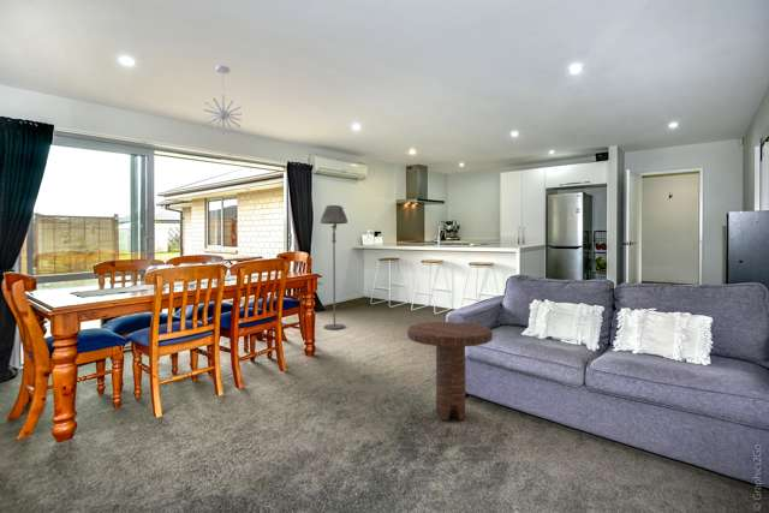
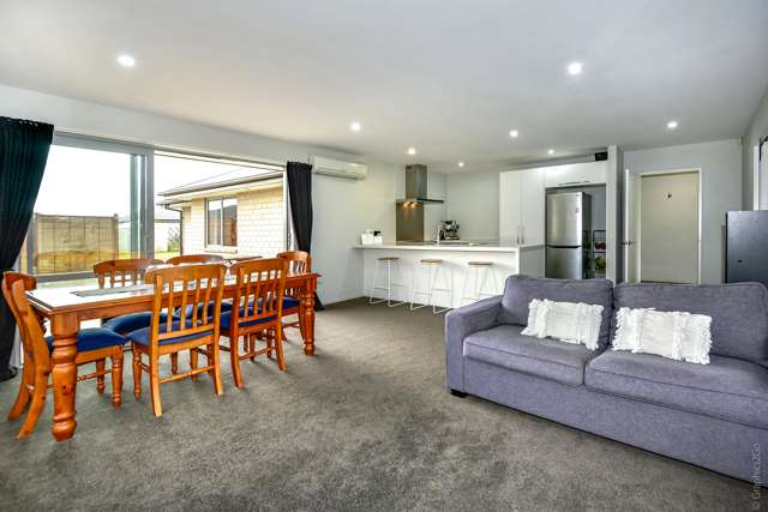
- side table (449, 371)
- pendant light (222, 100)
- floor lamp (334, 266)
